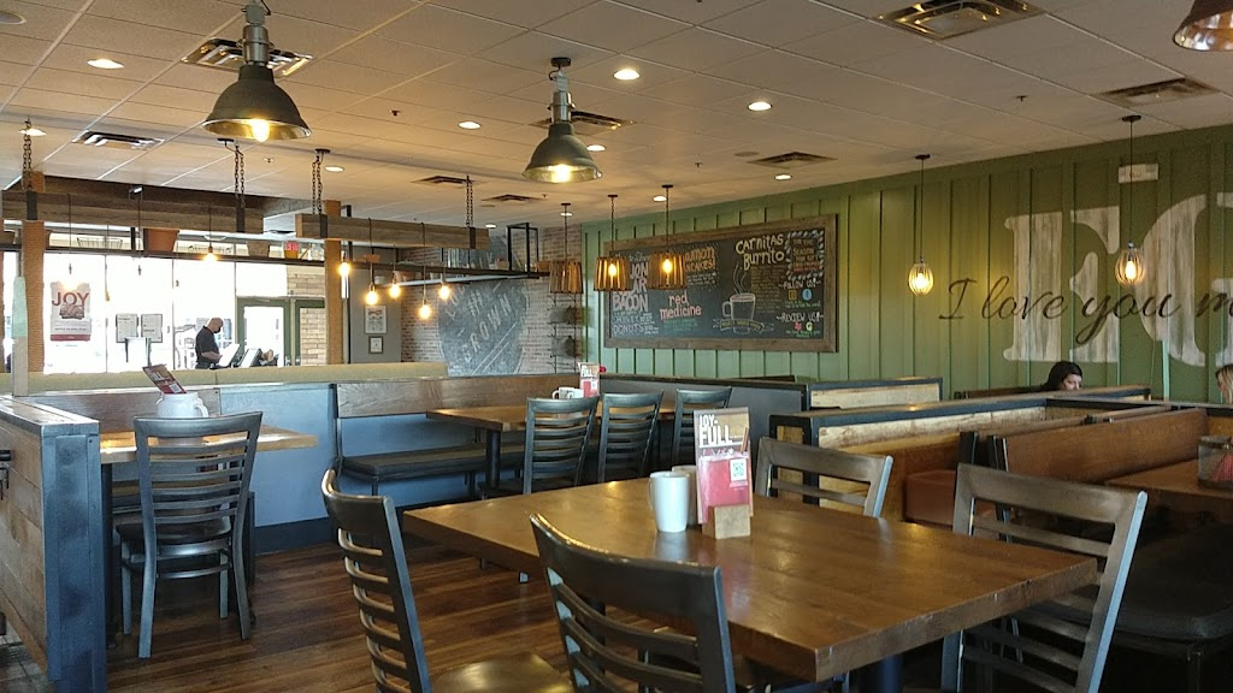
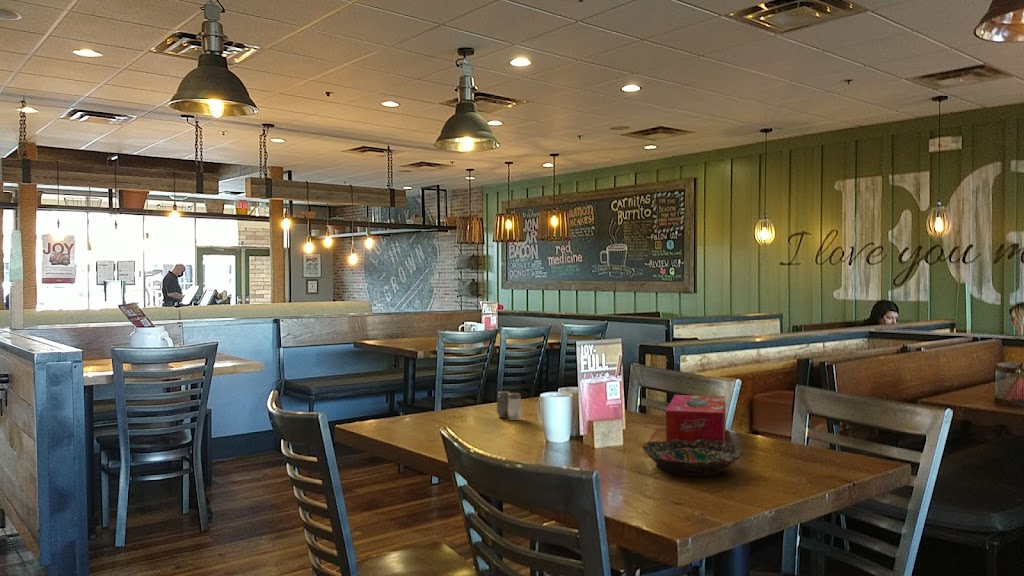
+ tissue box (697, 420)
+ bowl (691, 457)
+ salt and pepper shaker (509, 405)
